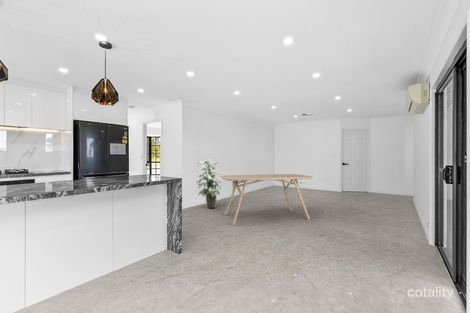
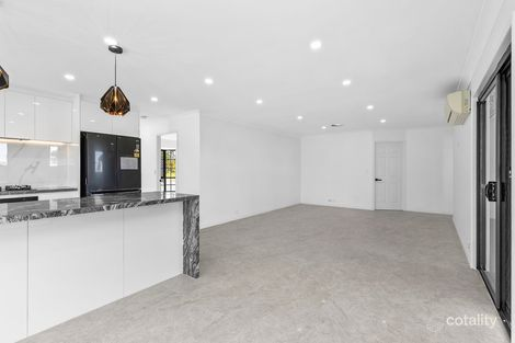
- indoor plant (209, 182)
- dining table (260, 181)
